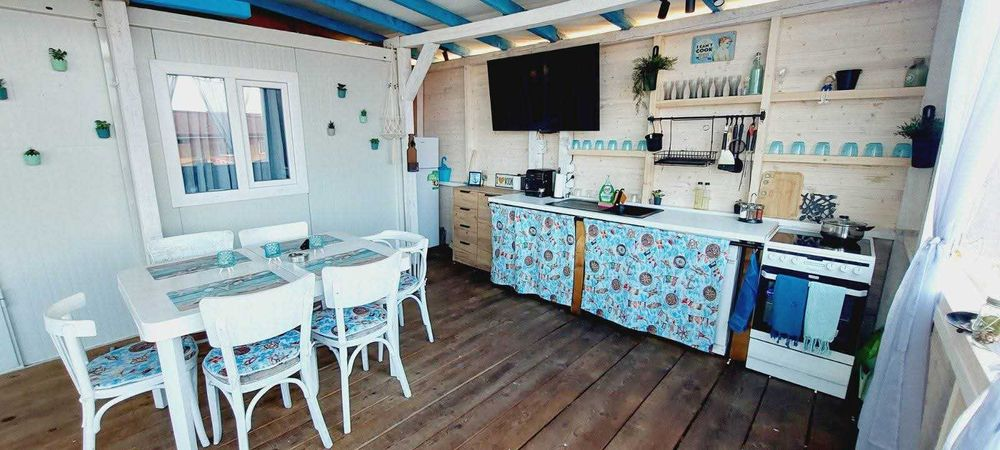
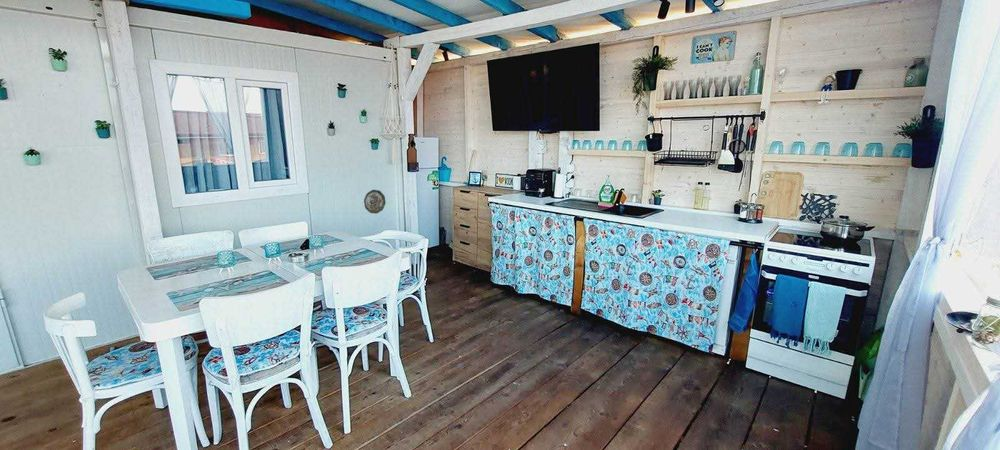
+ decorative plate (374, 201)
